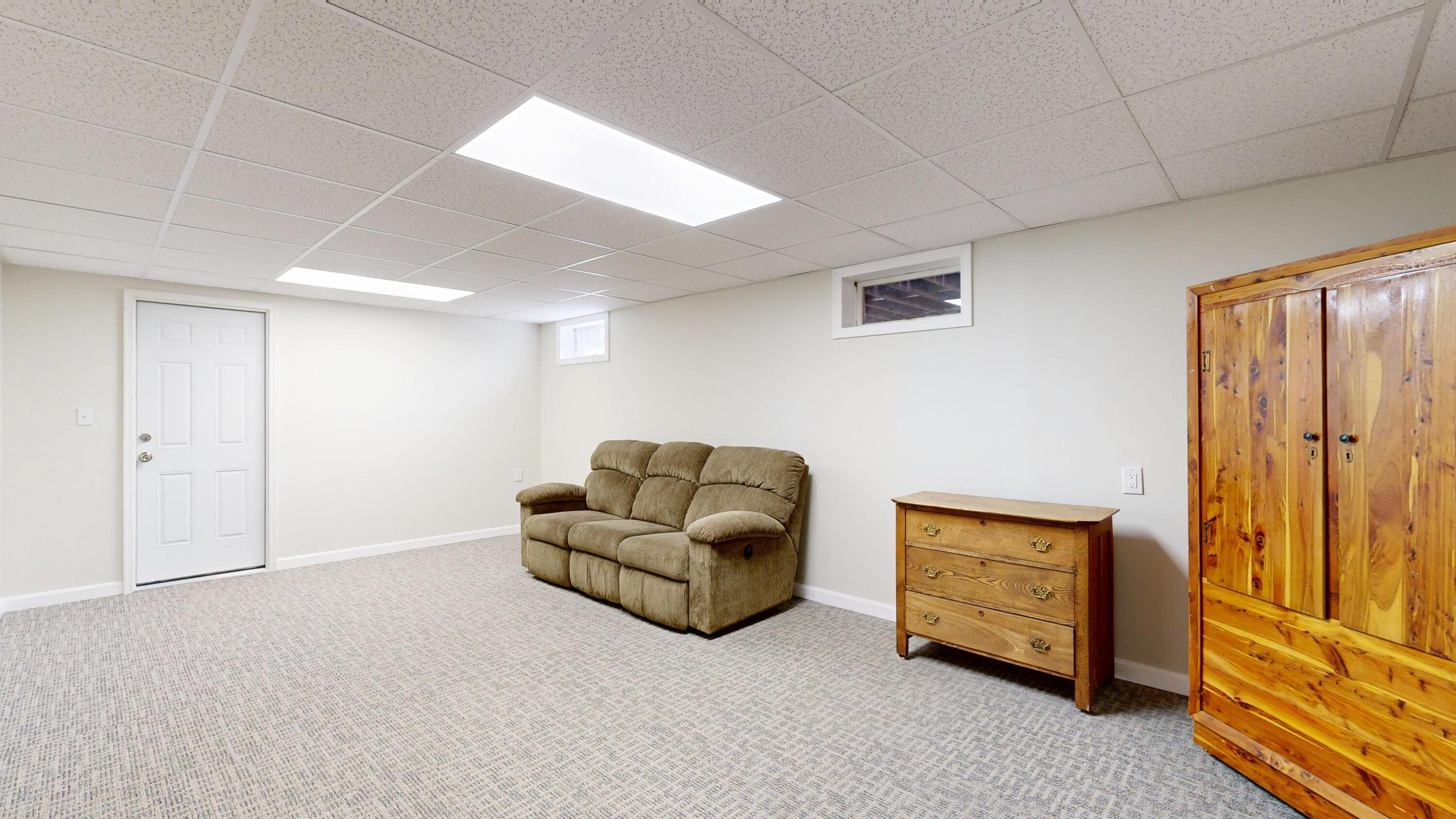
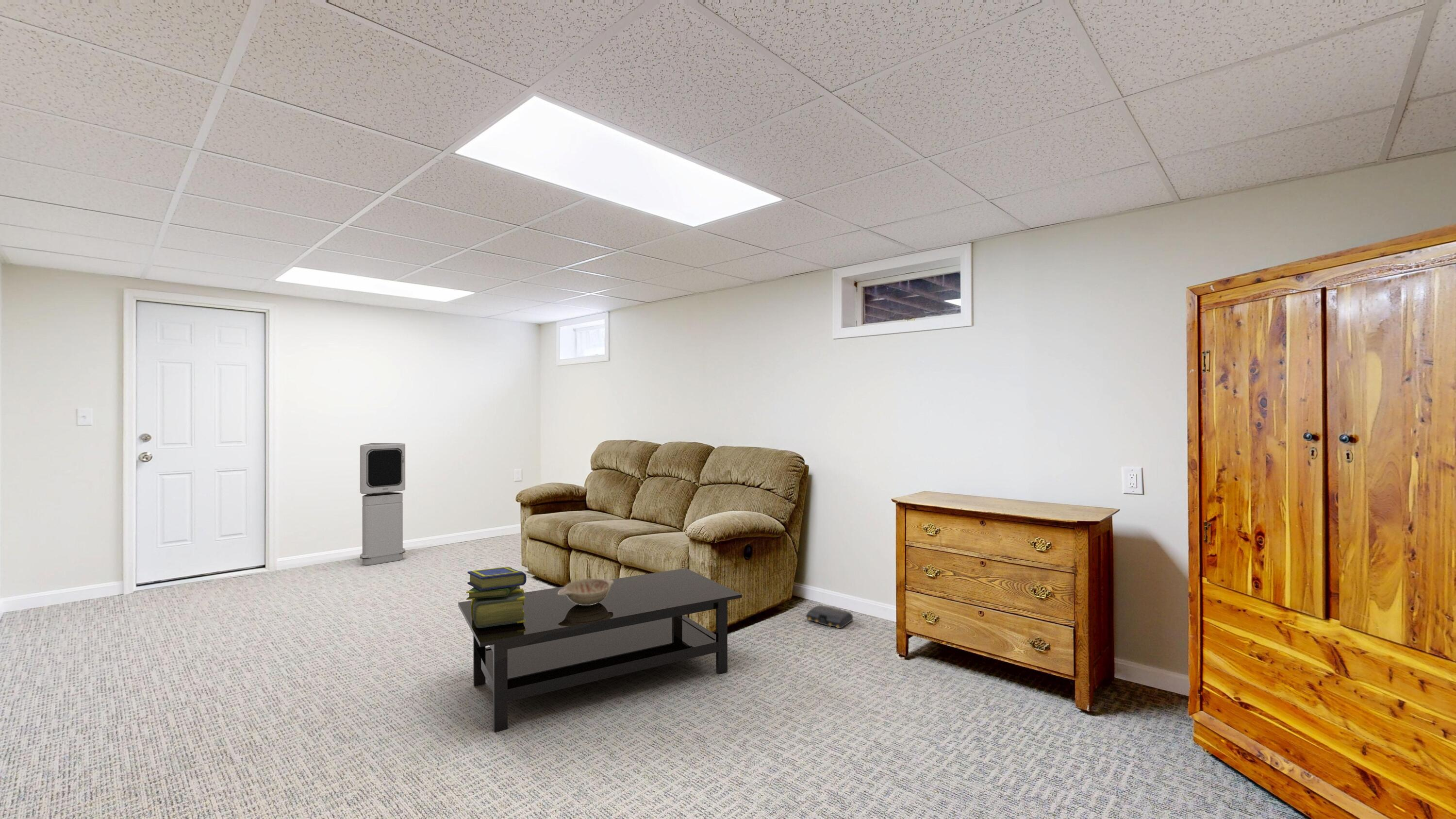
+ bag (829, 615)
+ air purifier (379, 501)
+ stack of books (496, 593)
+ coffee table (603, 638)
+ decorative bowl (587, 593)
